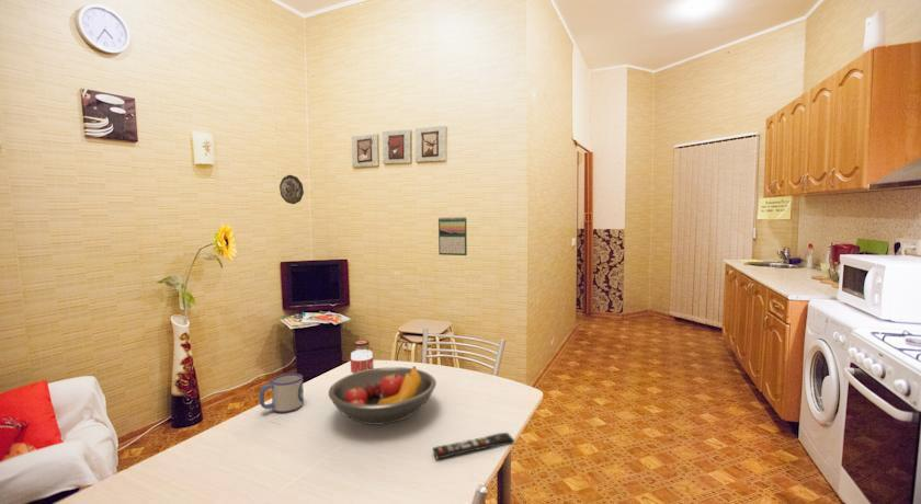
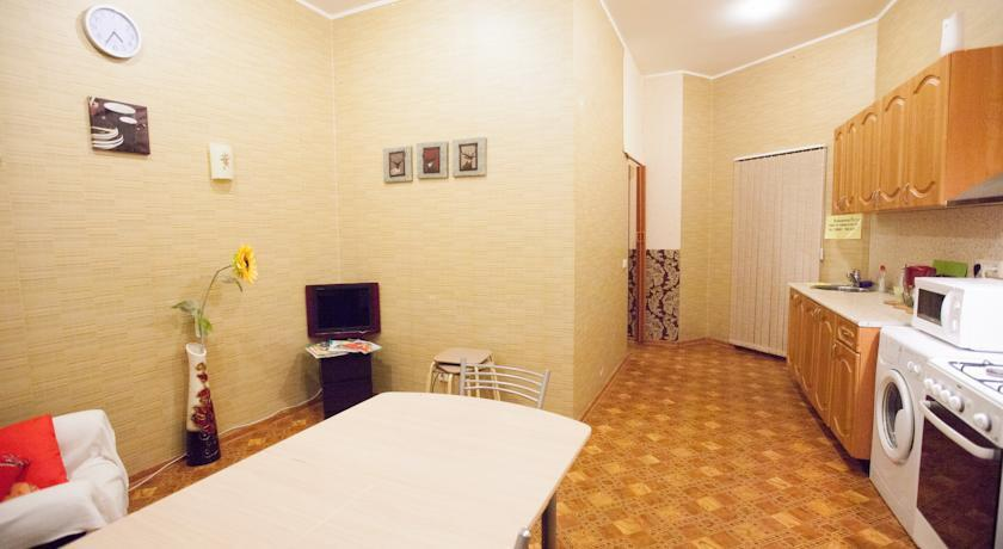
- remote control (474, 444)
- fruit bowl (384, 394)
- calendar (452, 236)
- decorative plate (291, 190)
- jar (362, 360)
- mug (282, 393)
